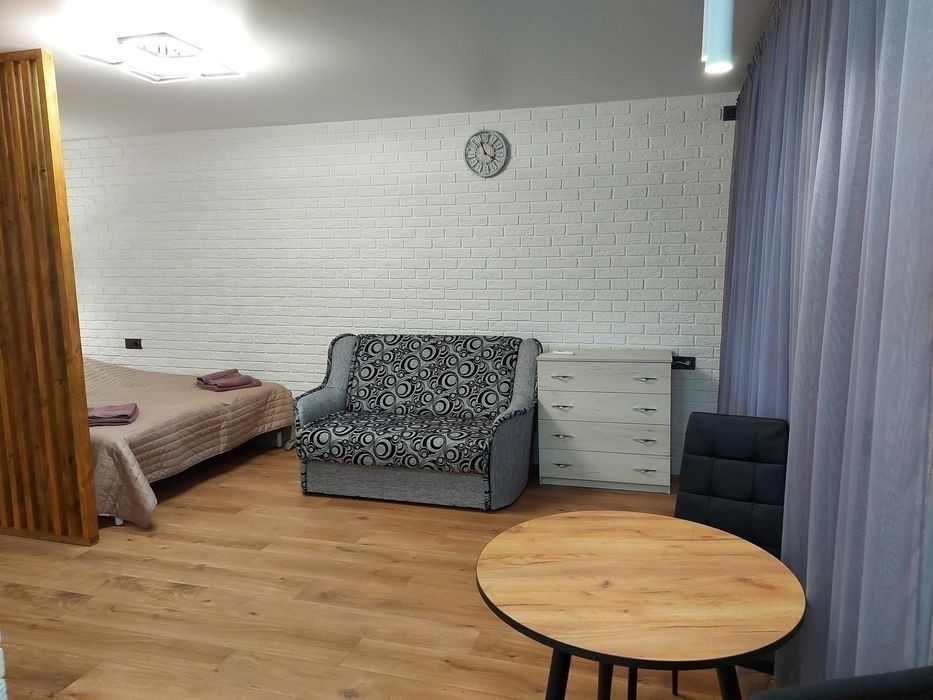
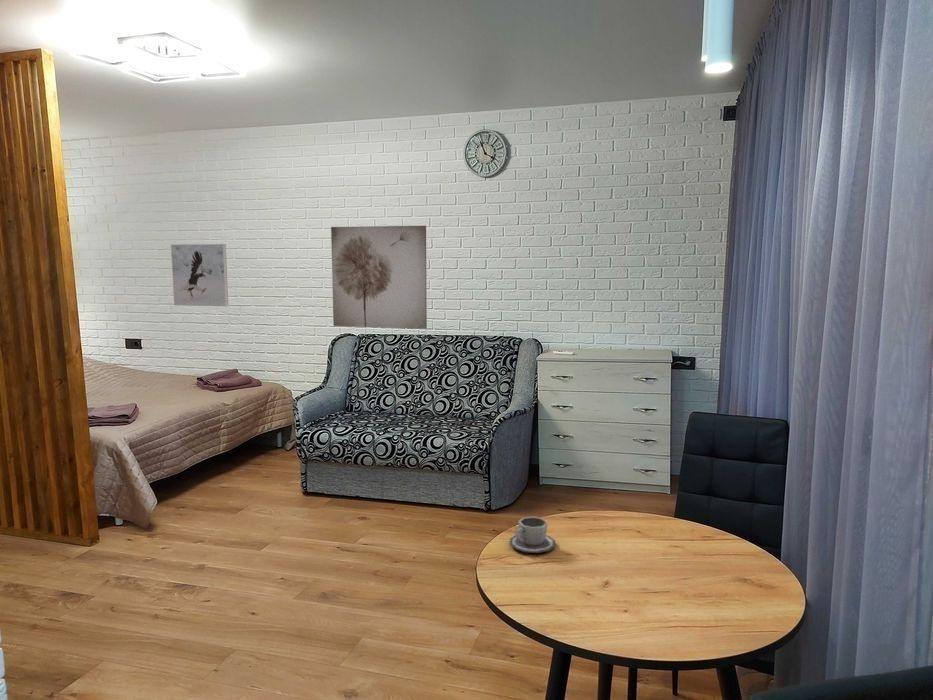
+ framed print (199, 275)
+ cup (532, 533)
+ wall art (378, 277)
